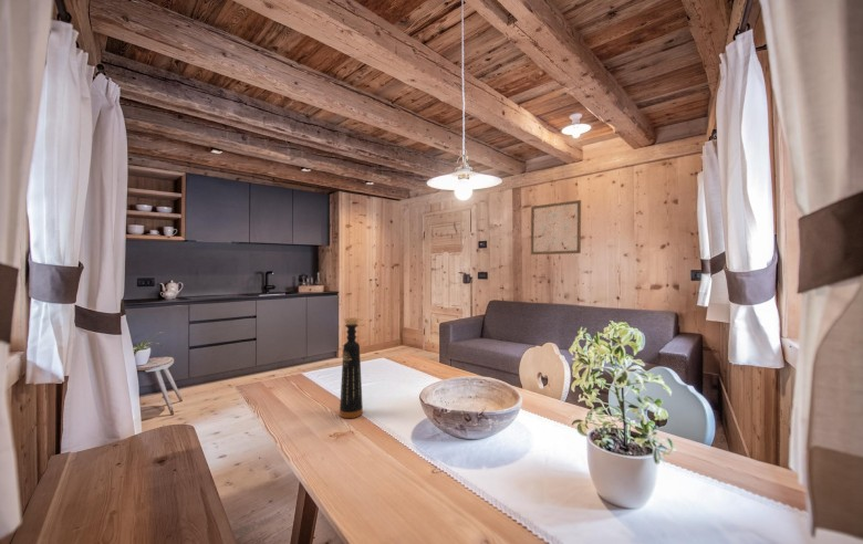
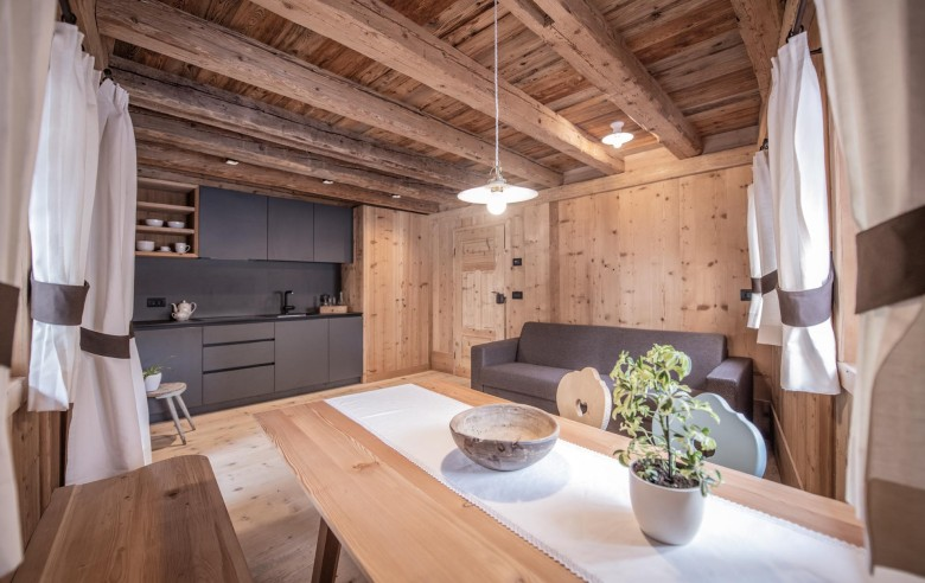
- bottle (351, 366)
- wall art (554, 230)
